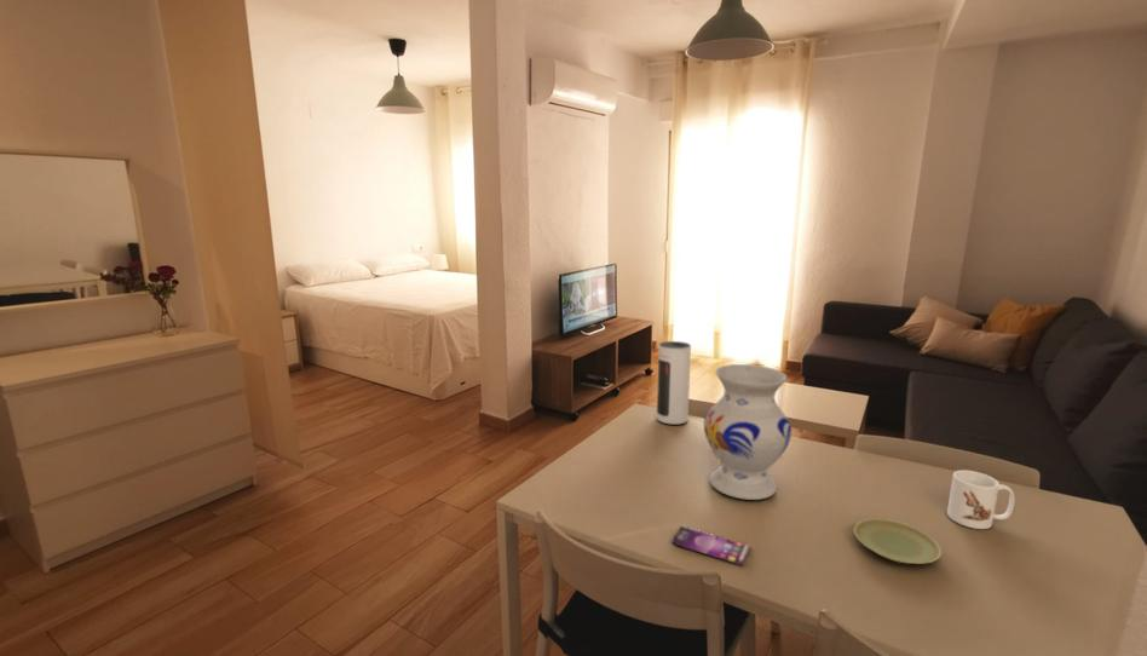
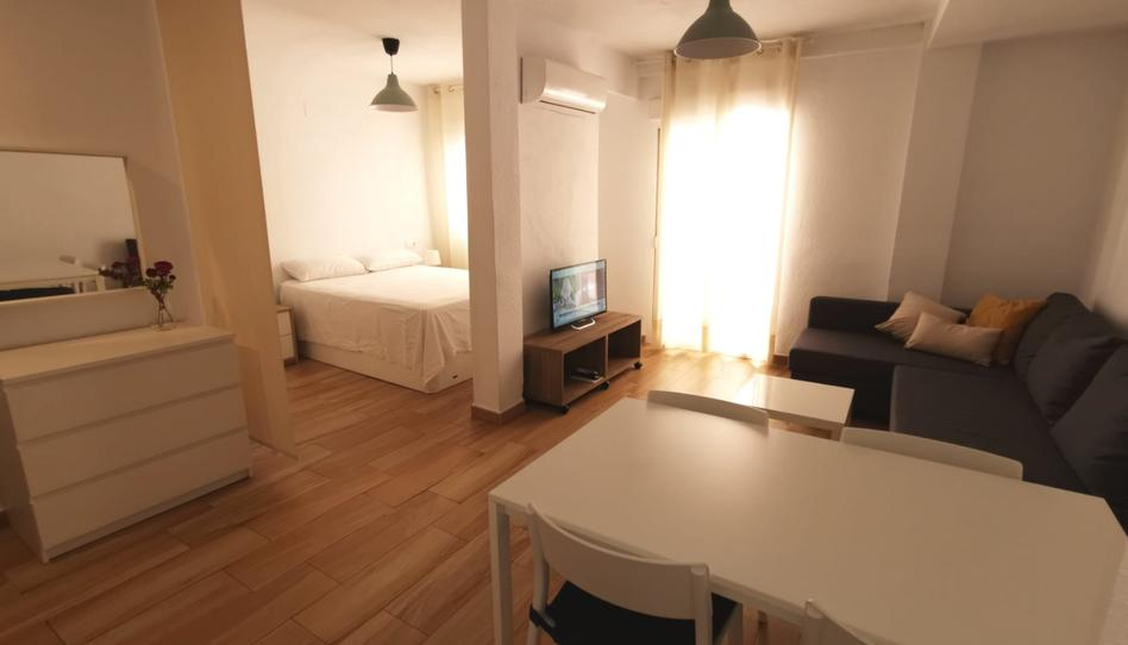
- mug (981, 500)
- vase (745, 431)
- speaker (673, 381)
- plate (895, 543)
- smartphone (710, 545)
